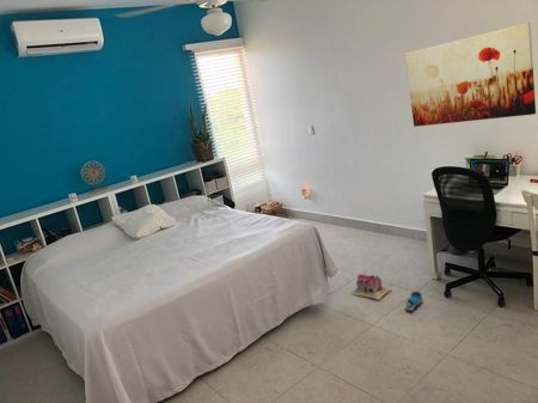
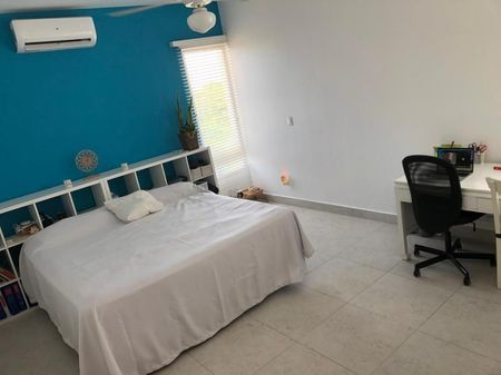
- wall art (464, 80)
- toy house (369, 283)
- toy train (412, 301)
